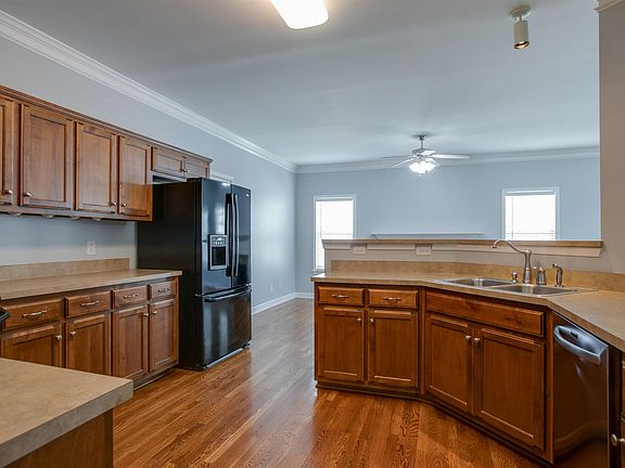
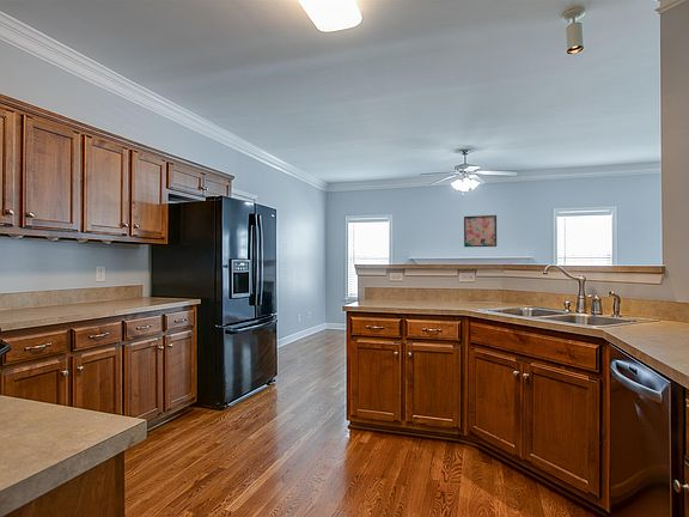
+ wall art (480, 231)
